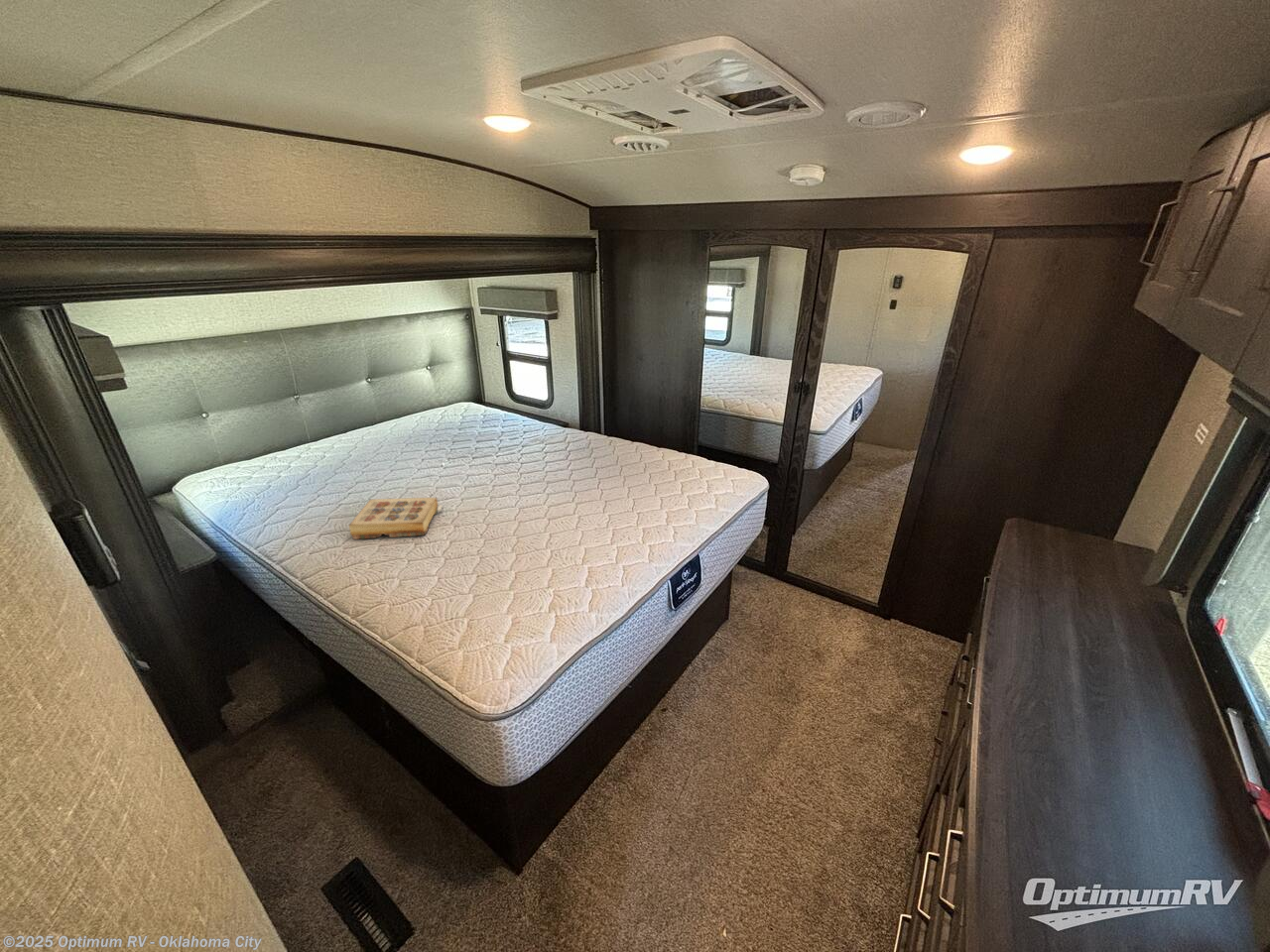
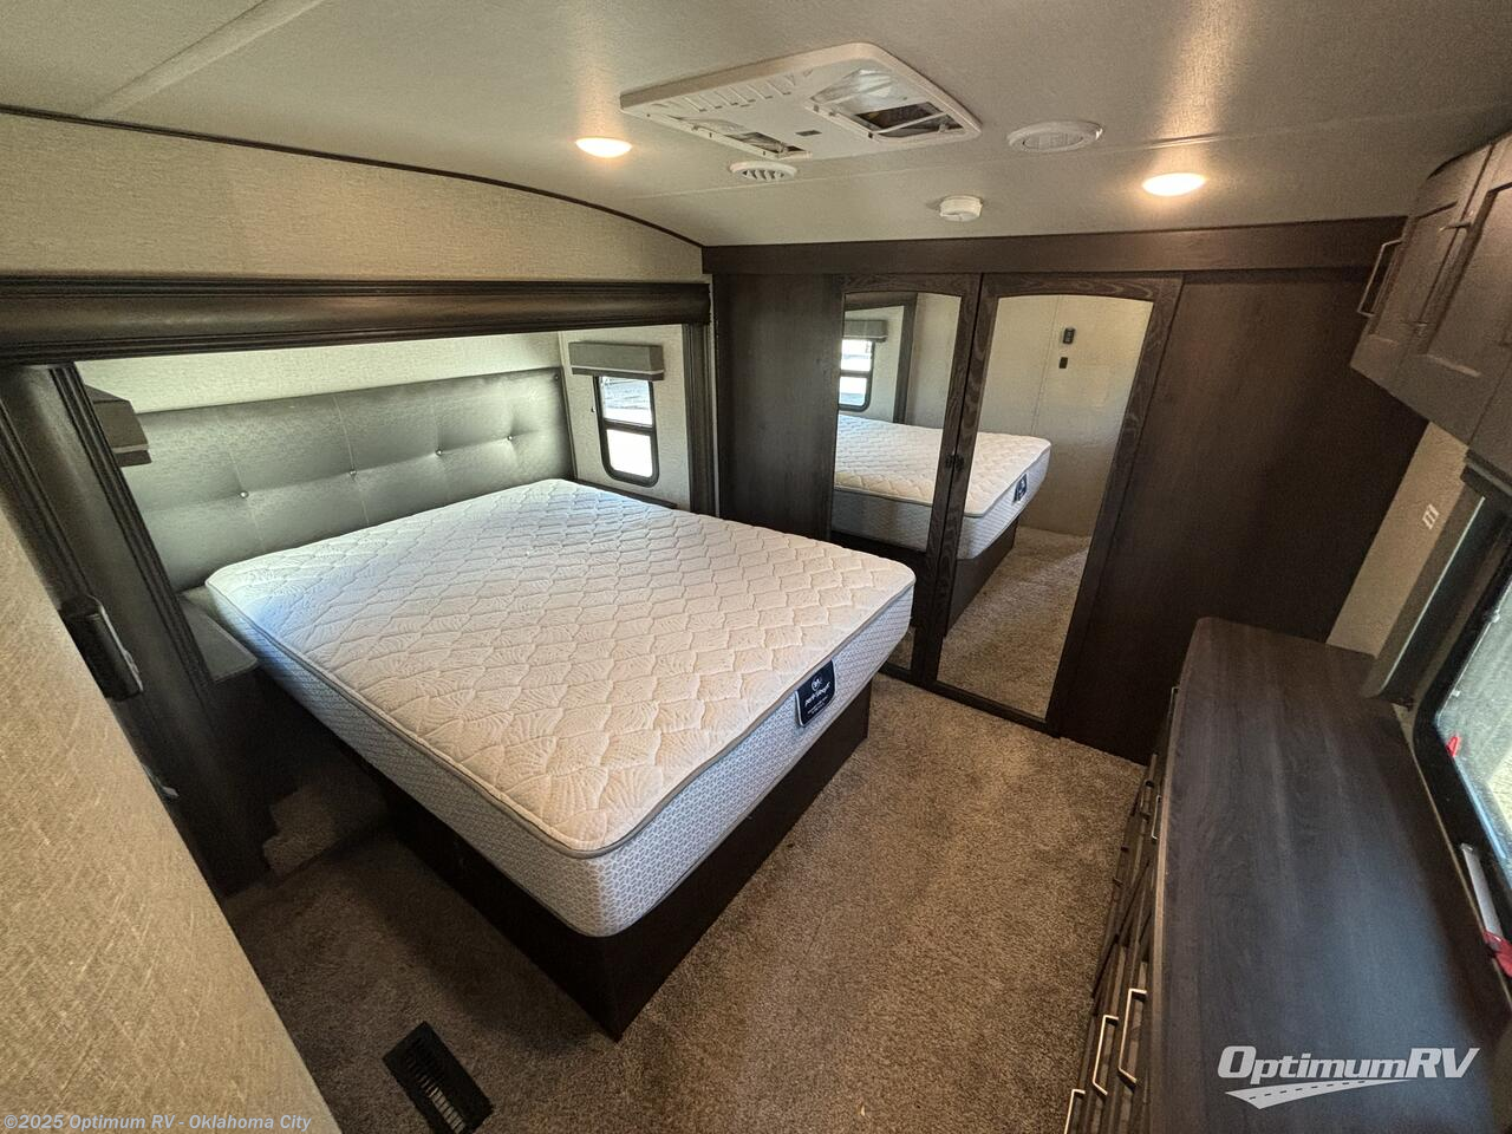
- book (400, 515)
